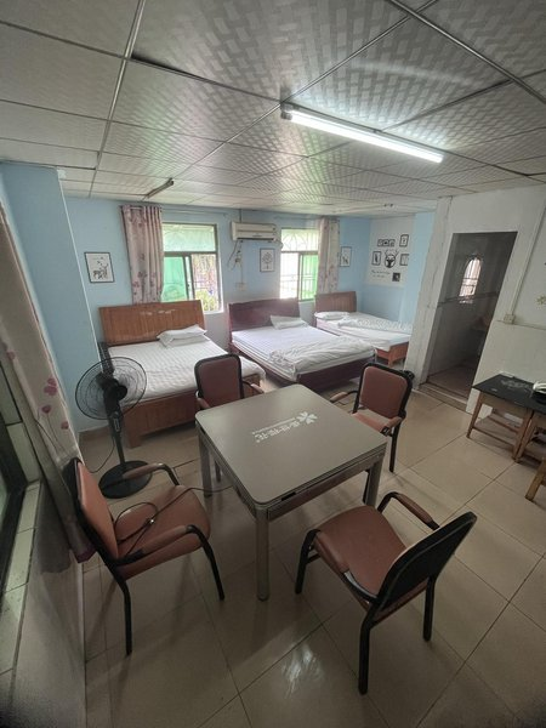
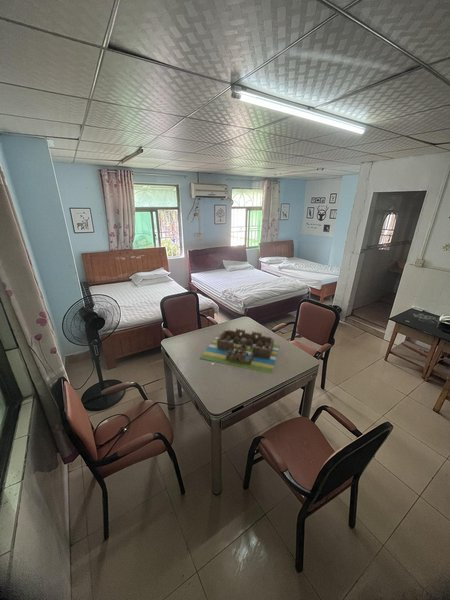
+ board game (241, 345)
